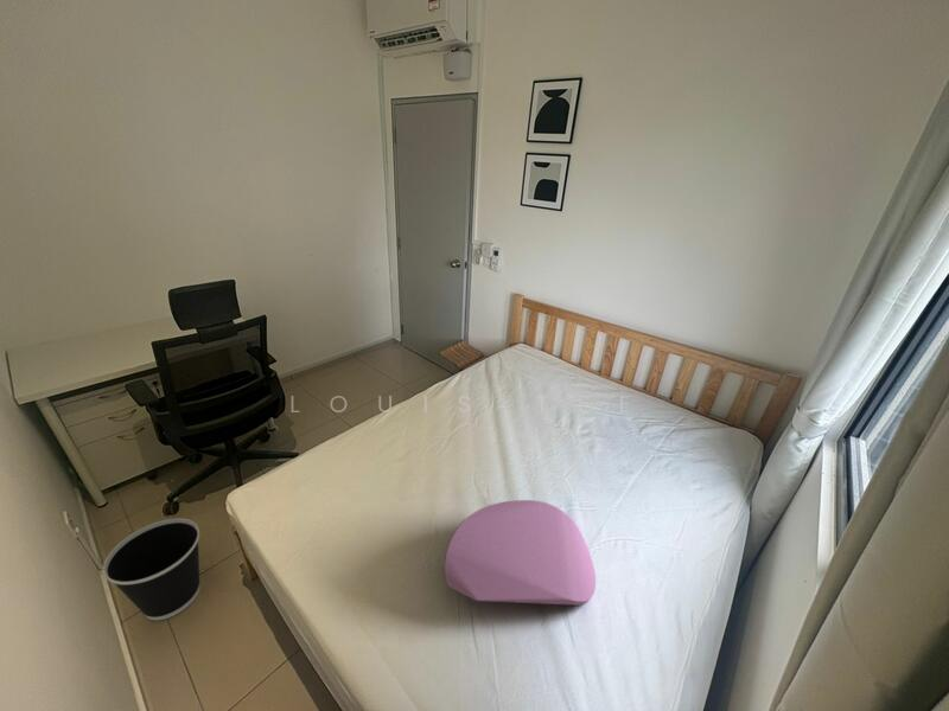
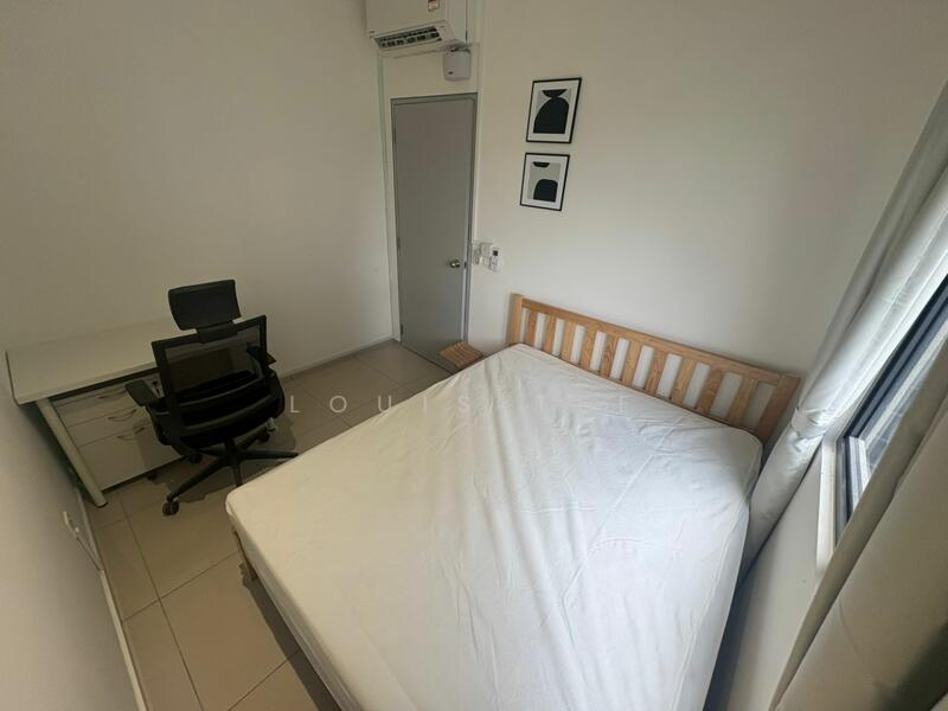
- cushion (521, 555)
- wastebasket (163, 572)
